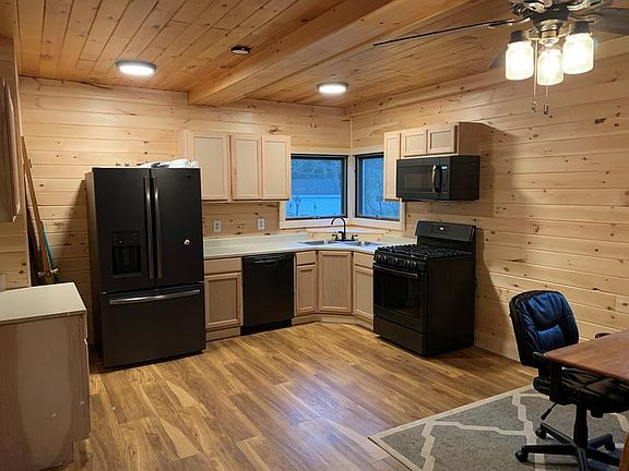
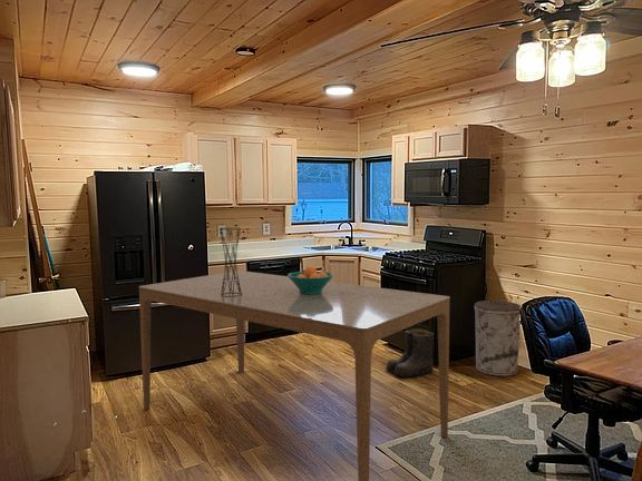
+ dining table (291, 330)
+ fruit bowl (310, 278)
+ boots (410, 351)
+ trash can (497, 335)
+ vase (230, 261)
